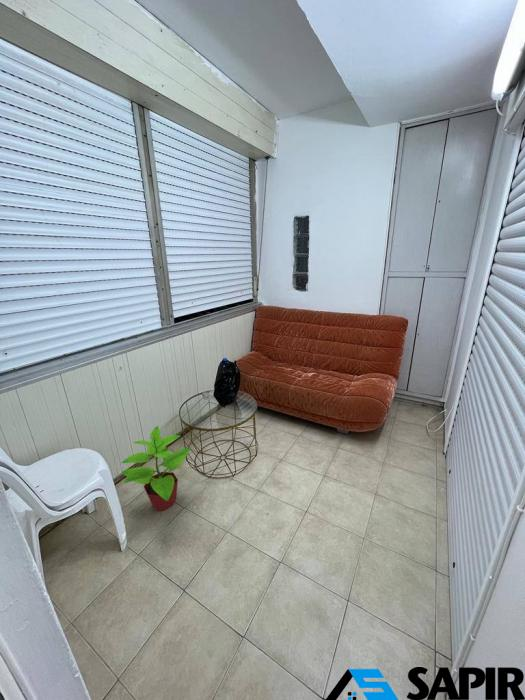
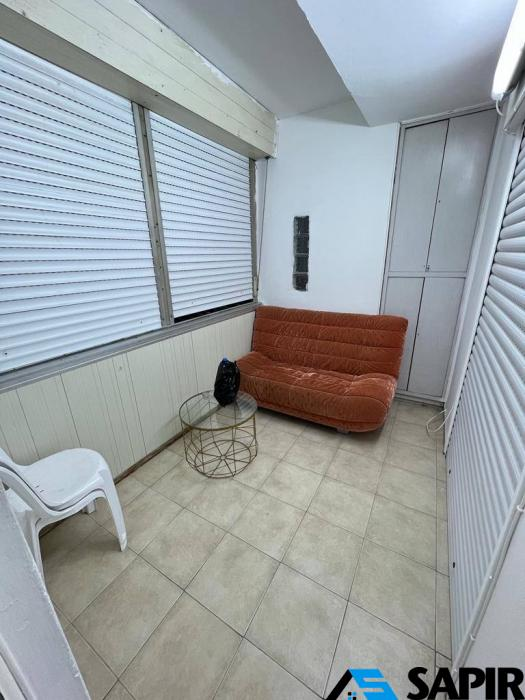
- potted plant (160, 465)
